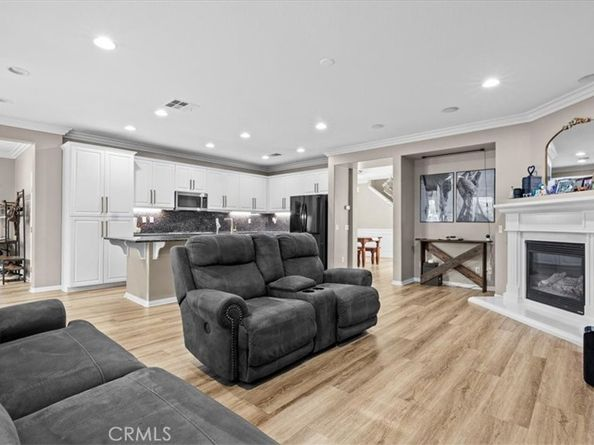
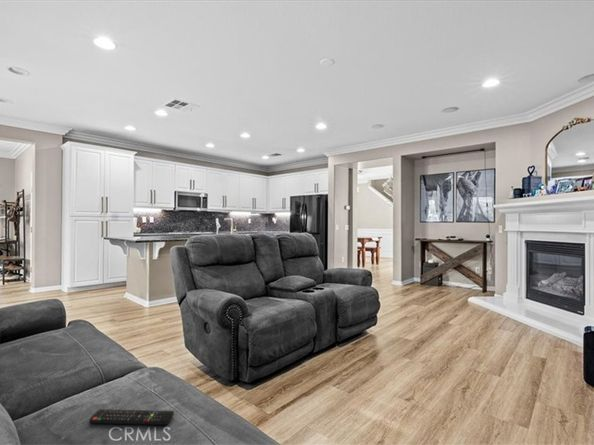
+ remote control (131, 417)
